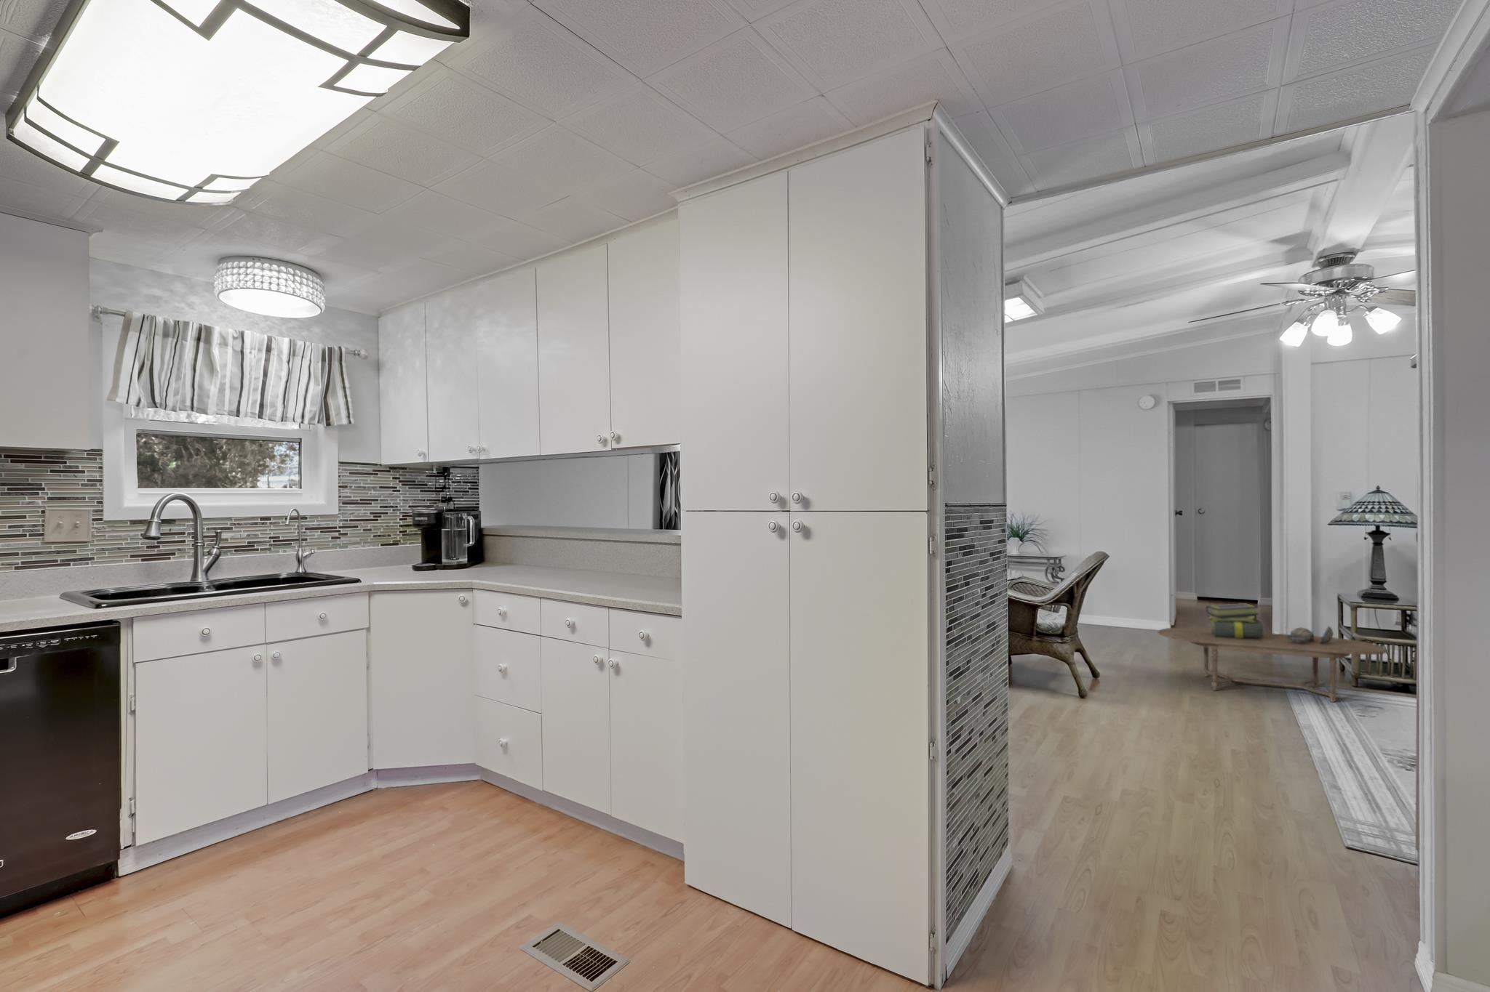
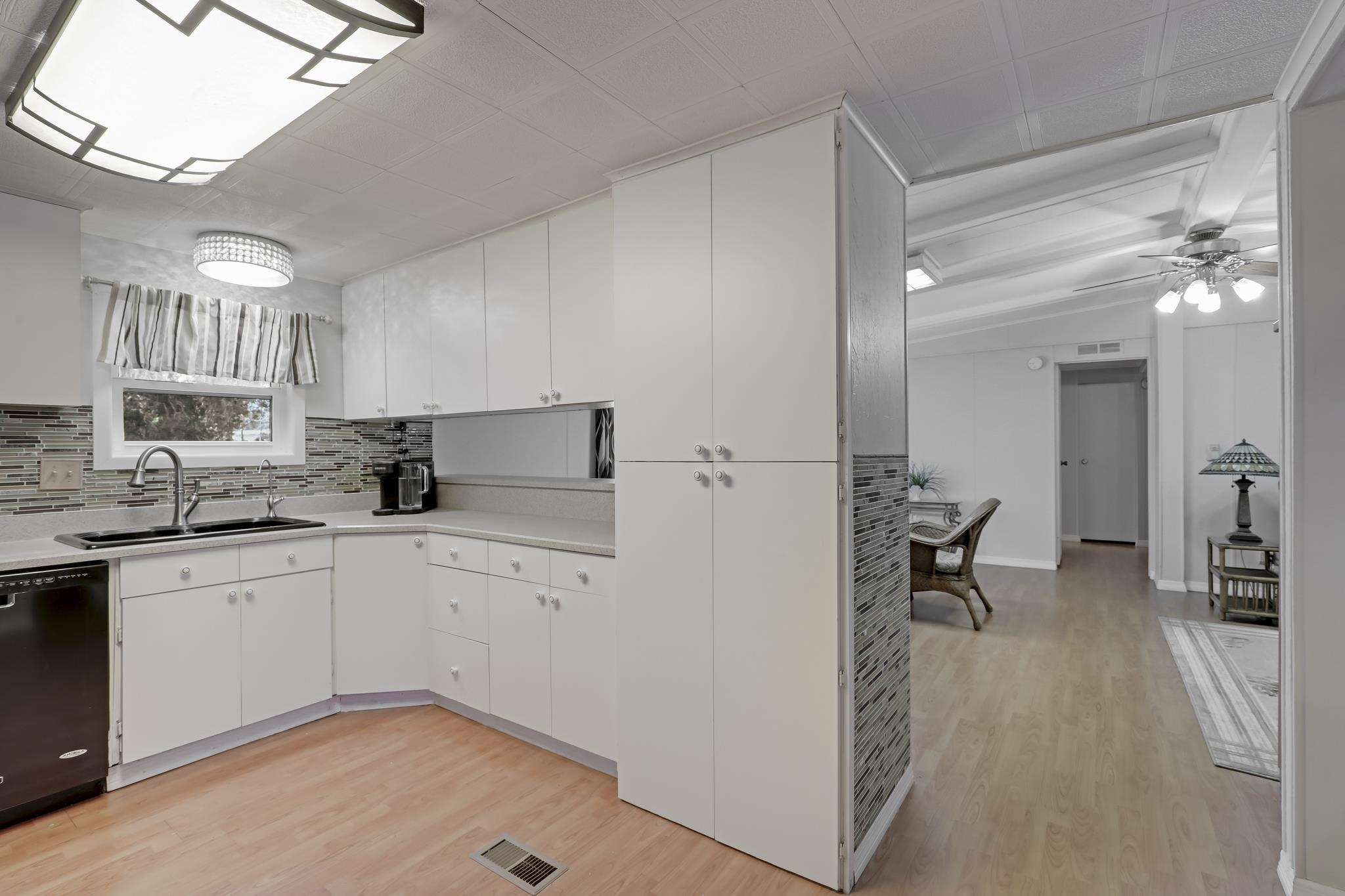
- coffee table (1265, 652)
- decorative bowl (1306, 632)
- stack of books (1233, 620)
